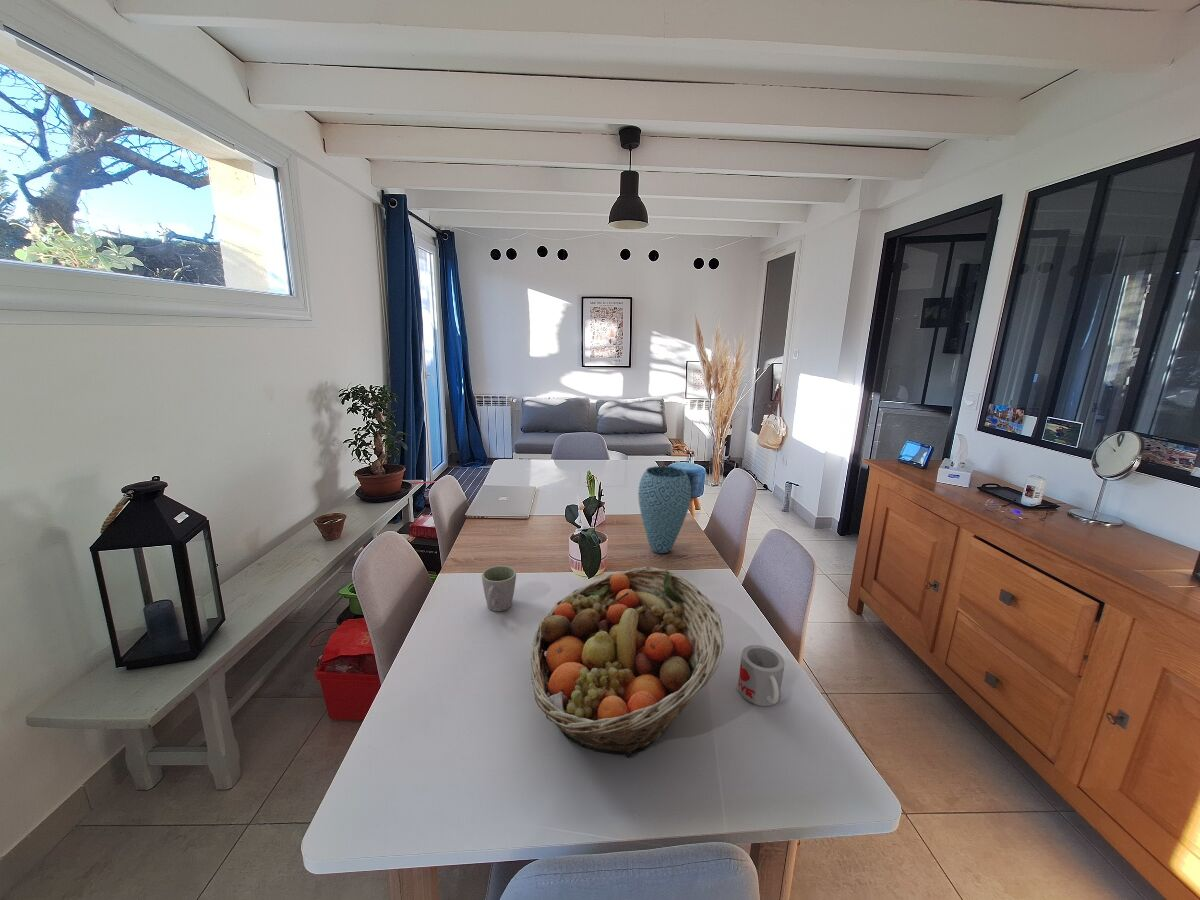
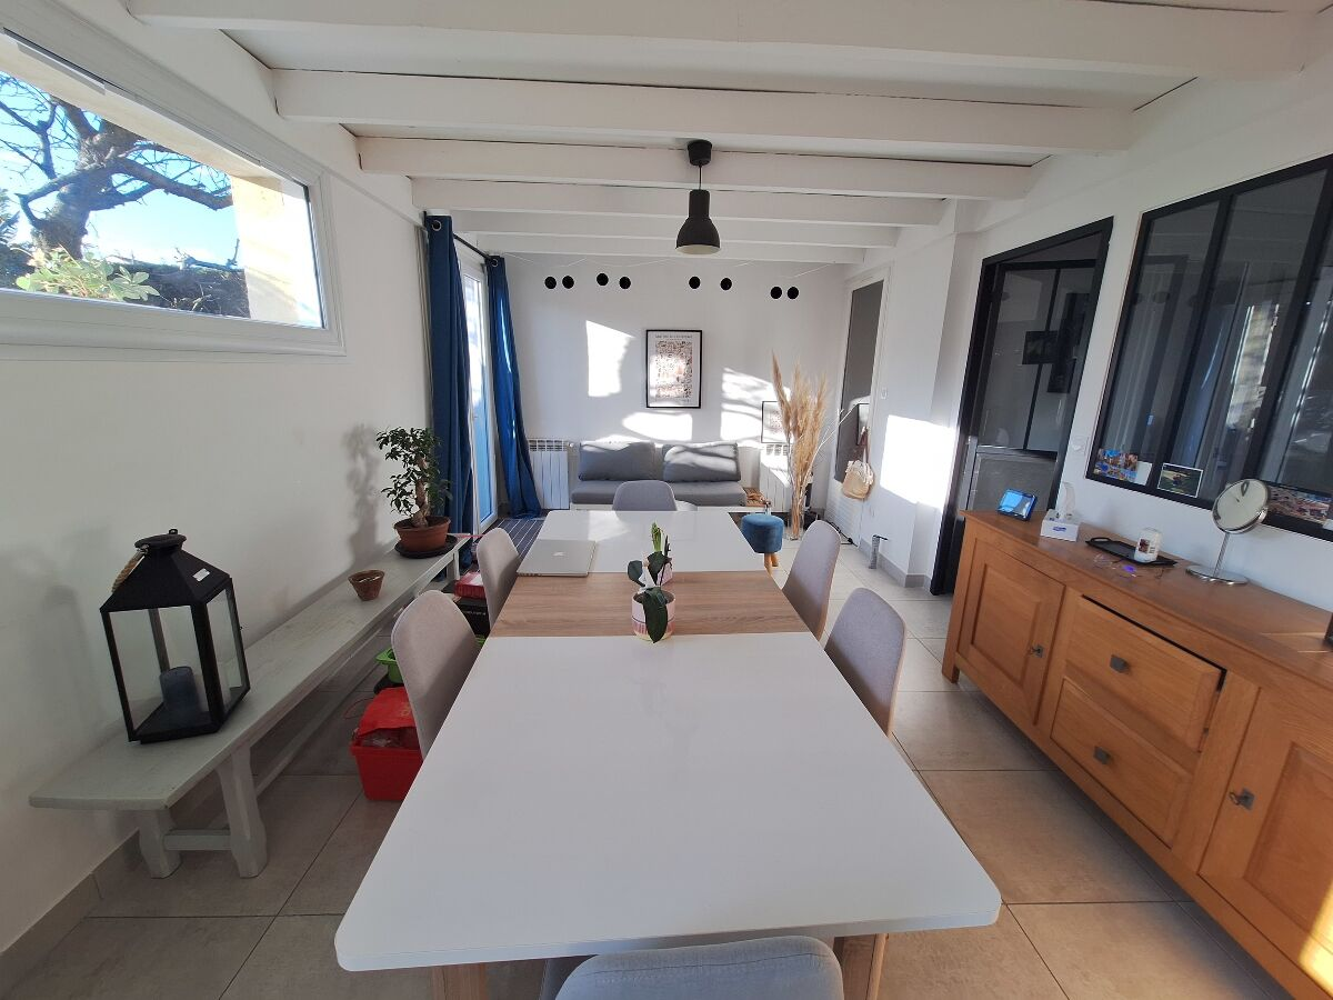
- vase (663, 511)
- fruit basket (621, 648)
- mug (763, 679)
- mug (497, 592)
